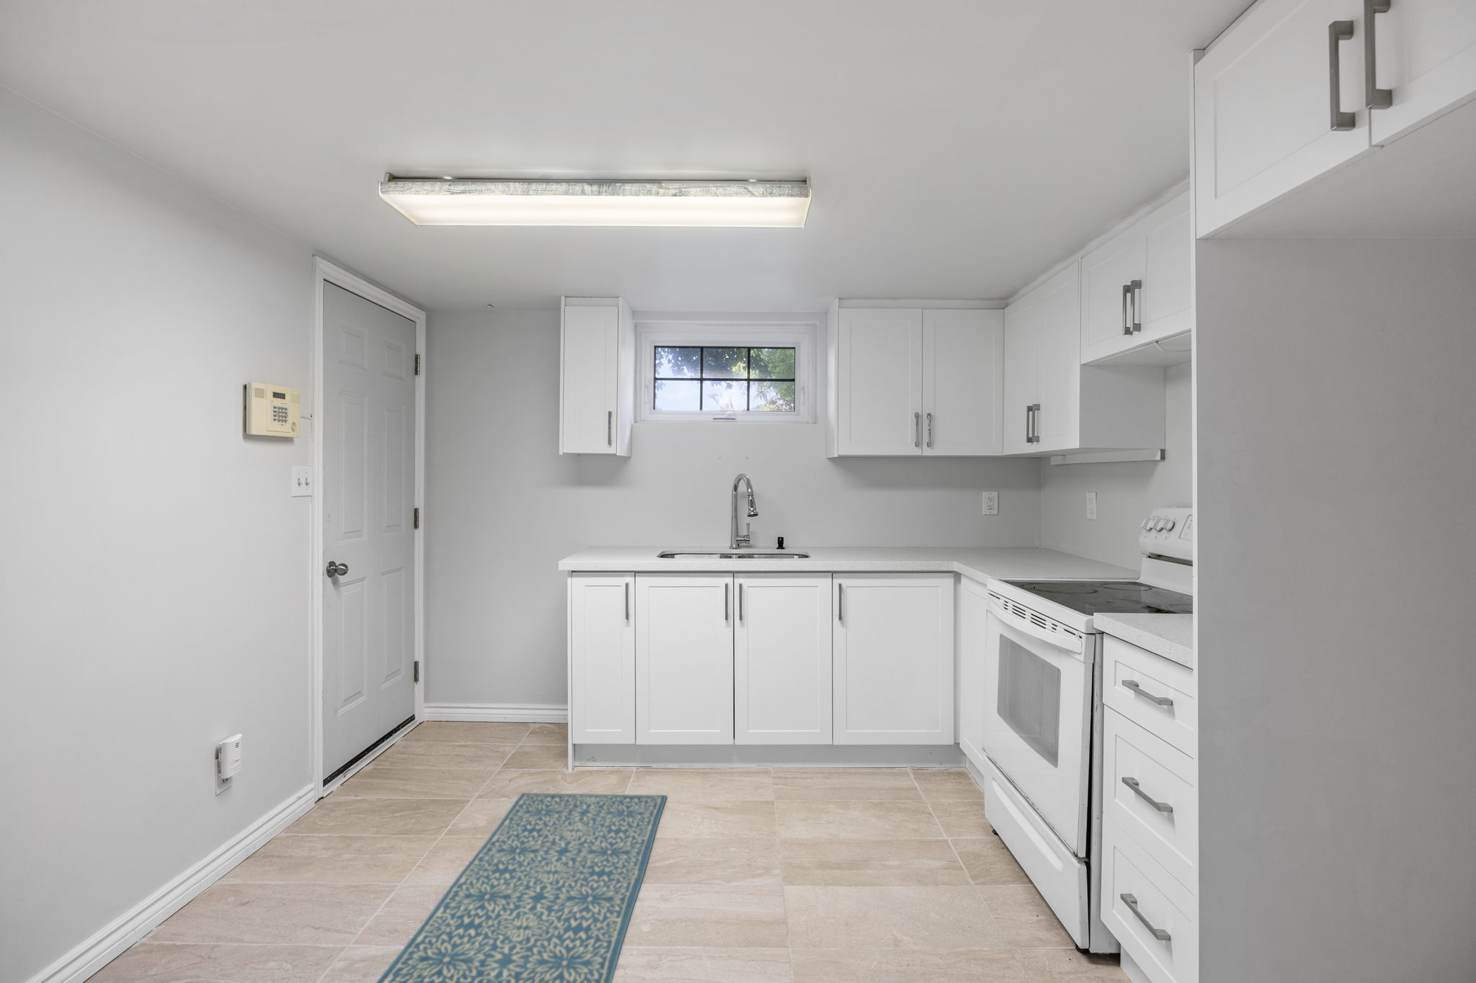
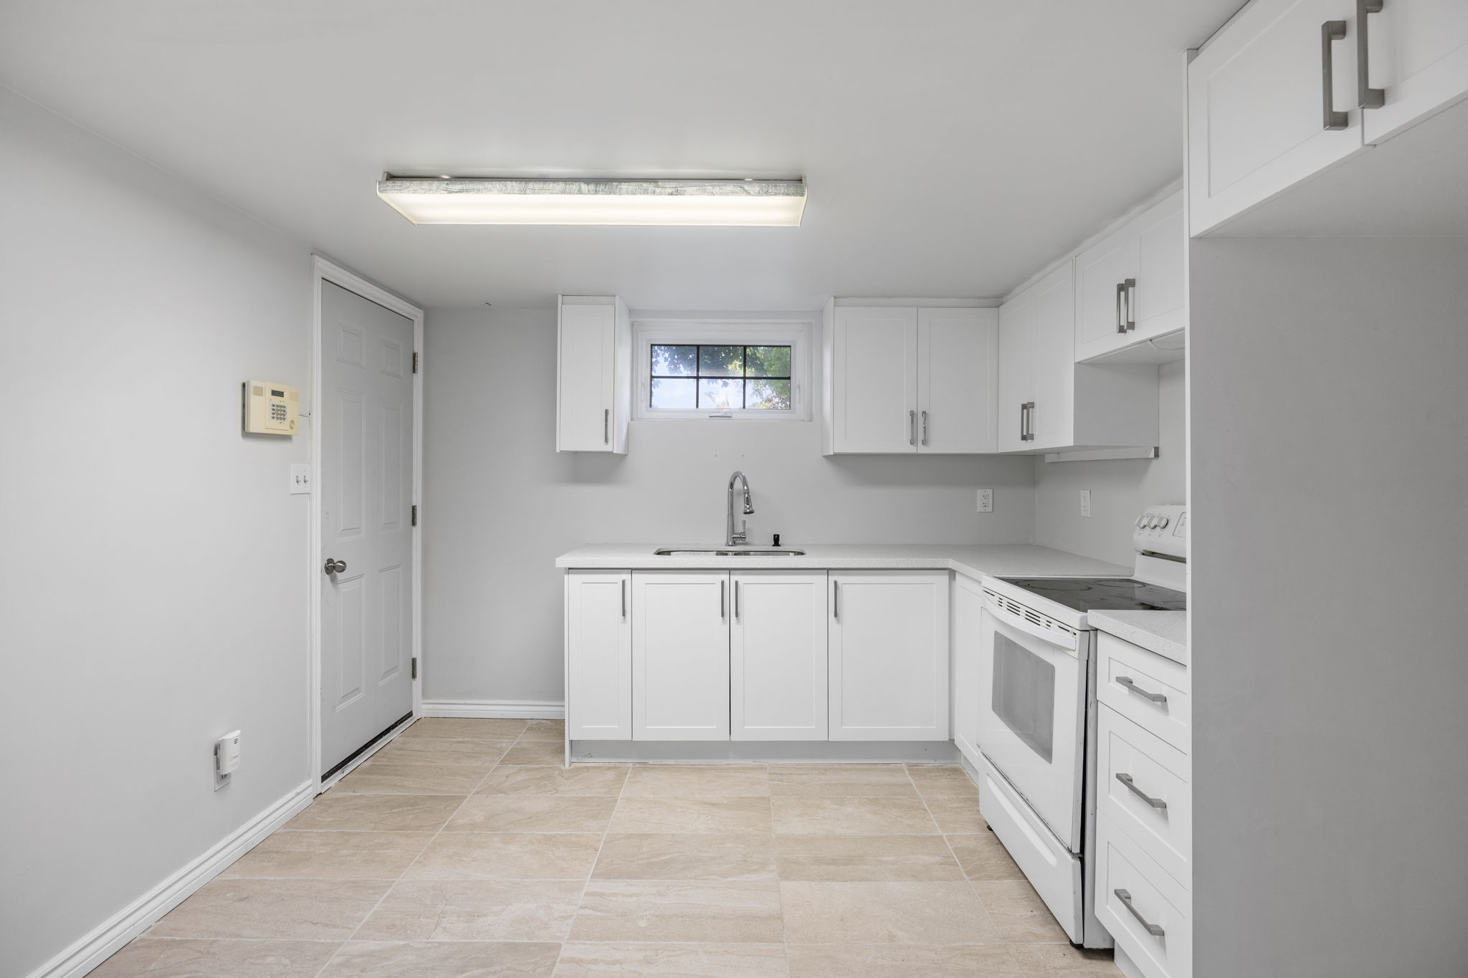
- rug (551, 874)
